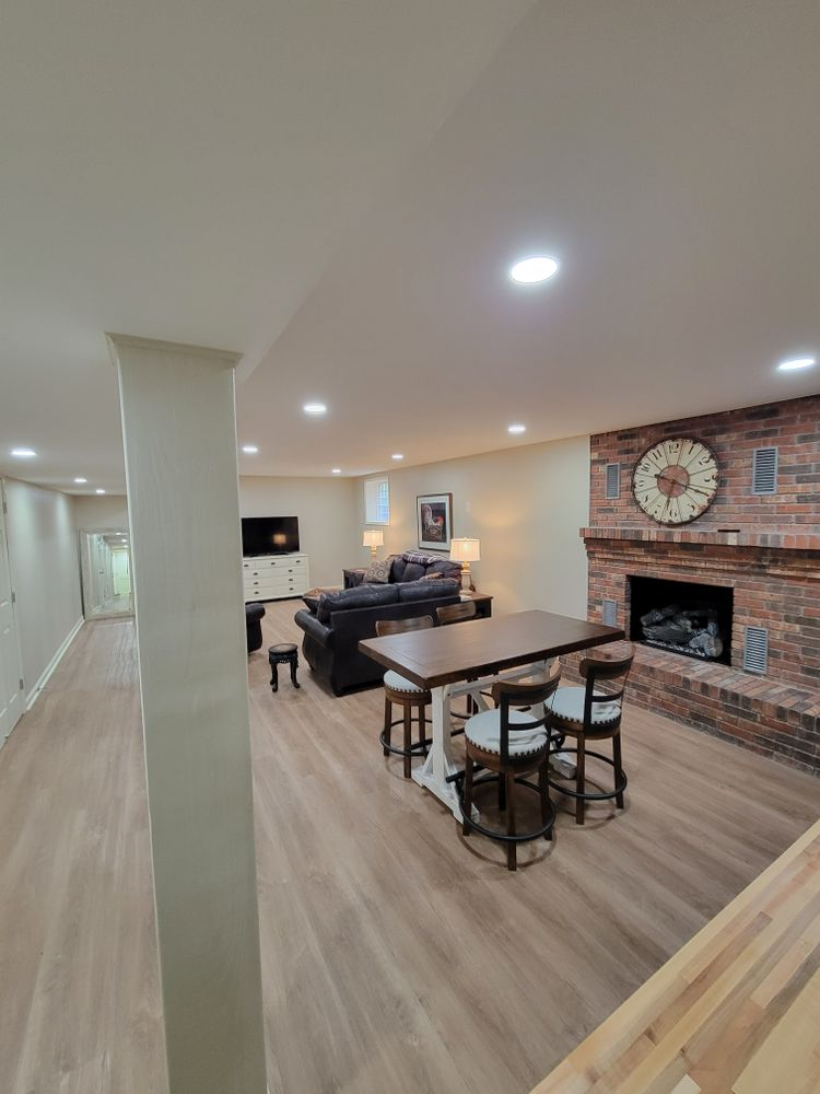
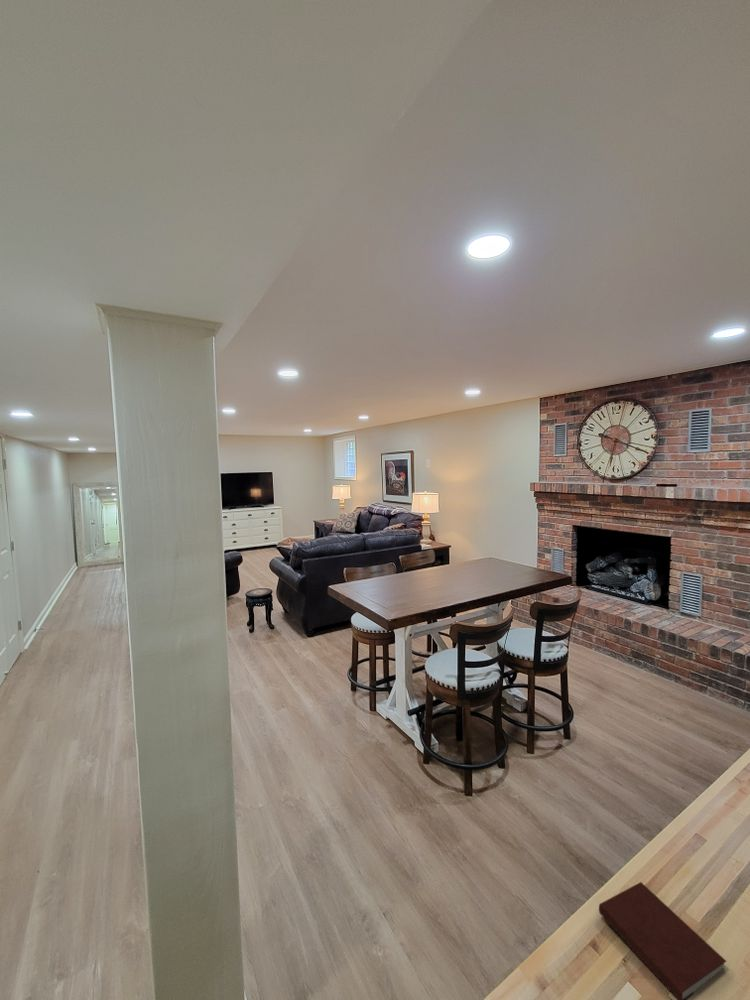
+ notebook (658, 935)
